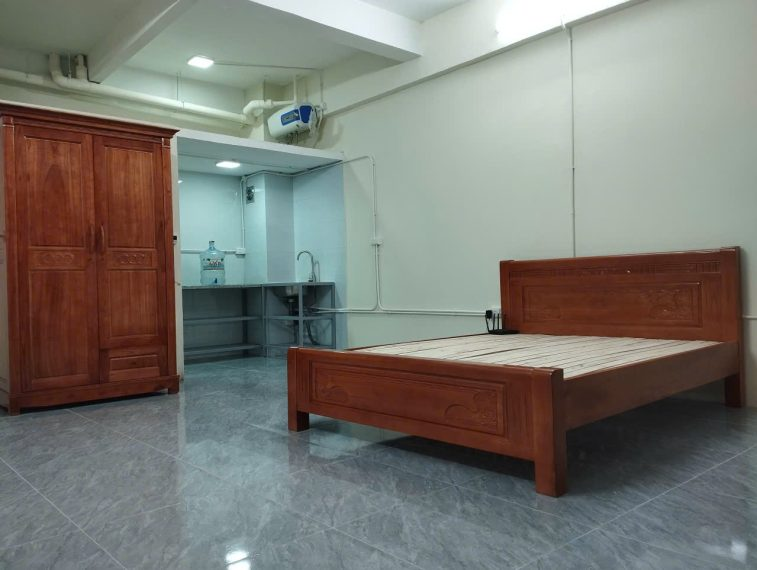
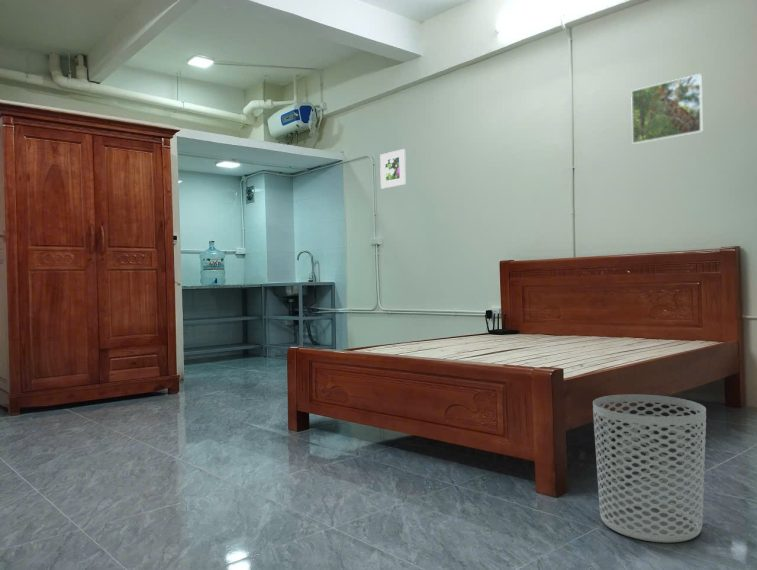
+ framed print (665, 110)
+ waste bin (648, 464)
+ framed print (392, 169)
